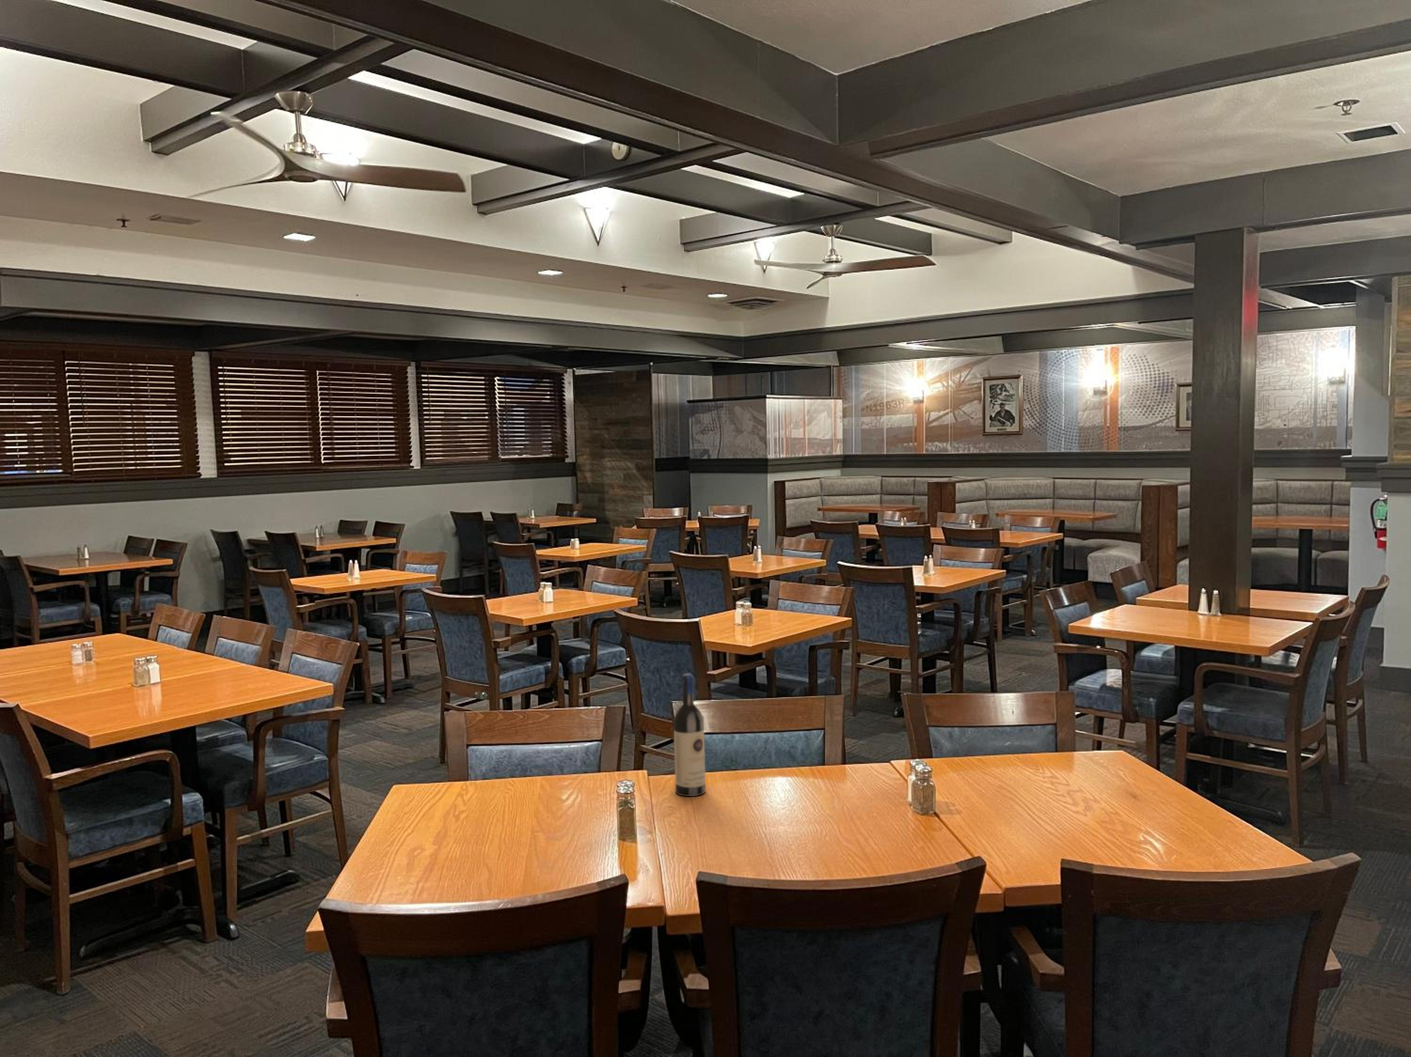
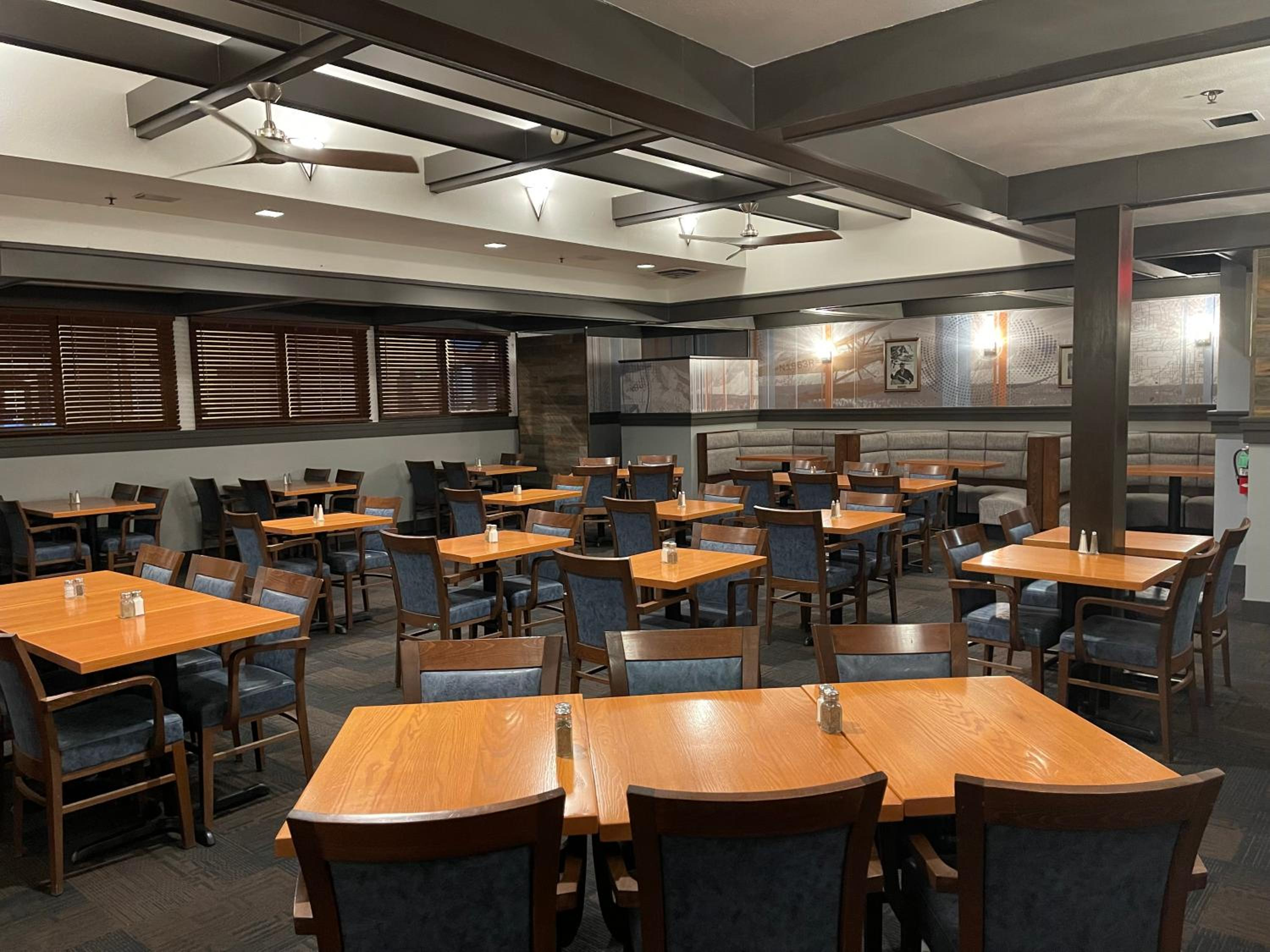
- wine bottle (689, 733)
